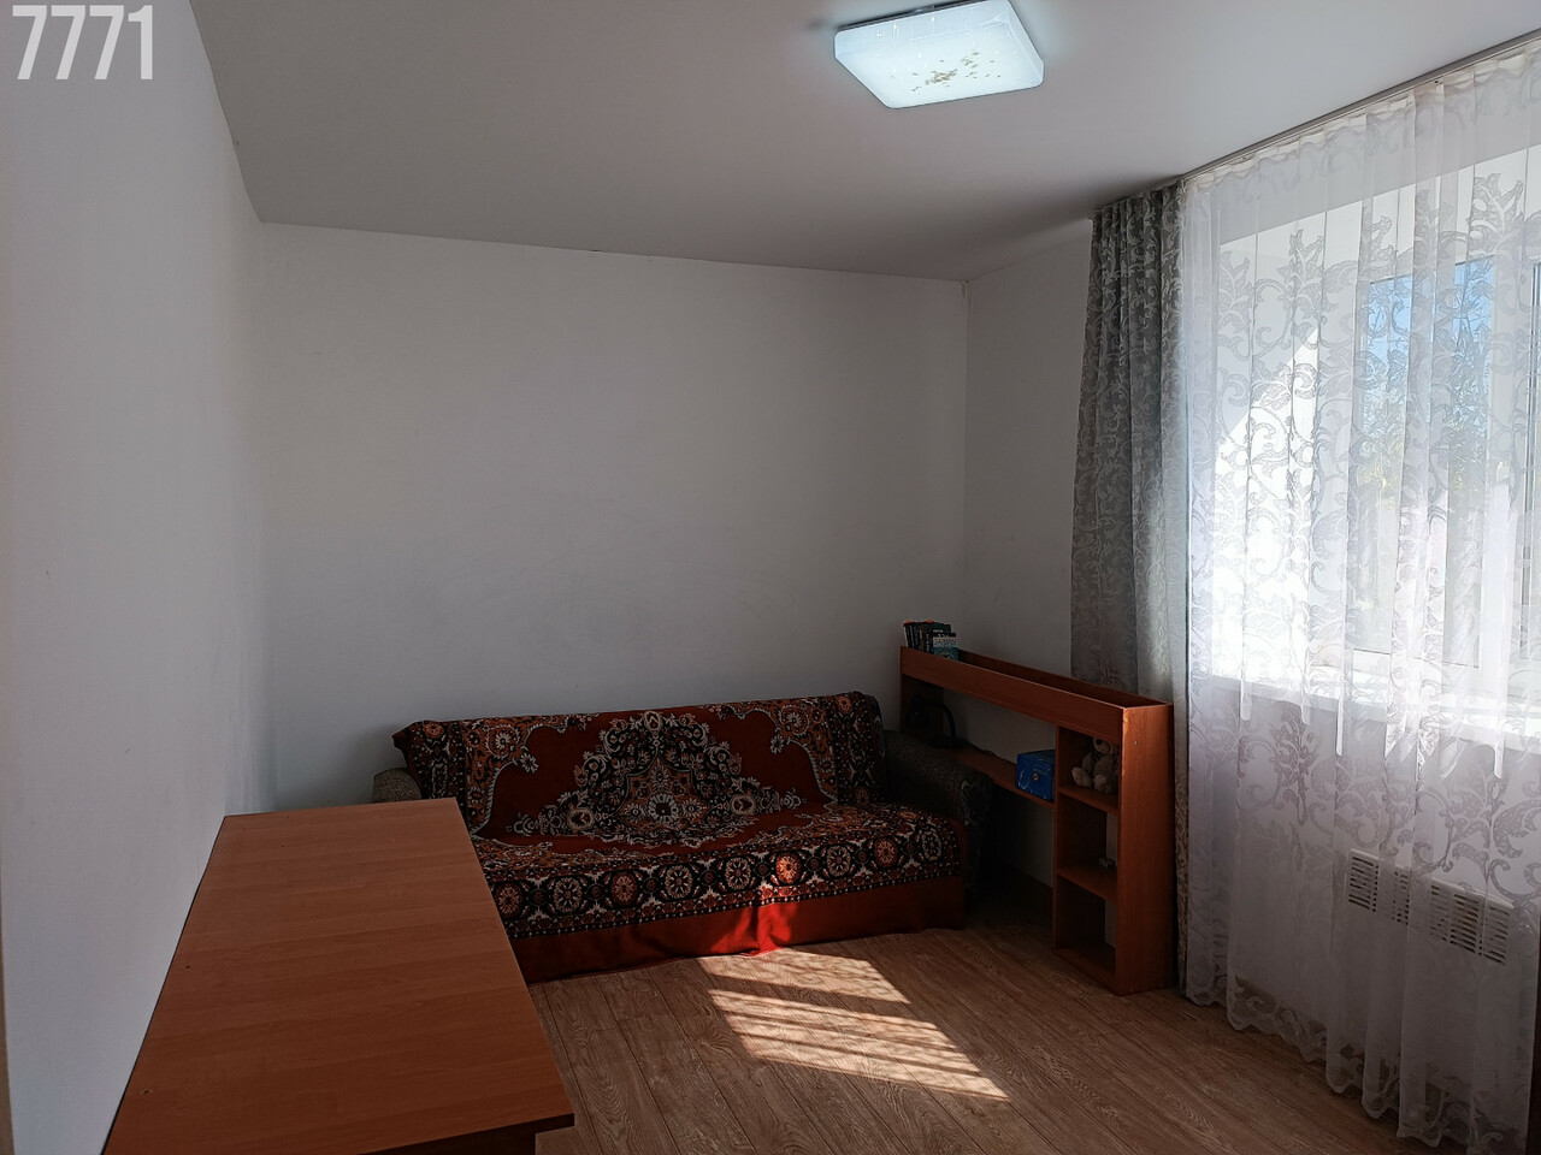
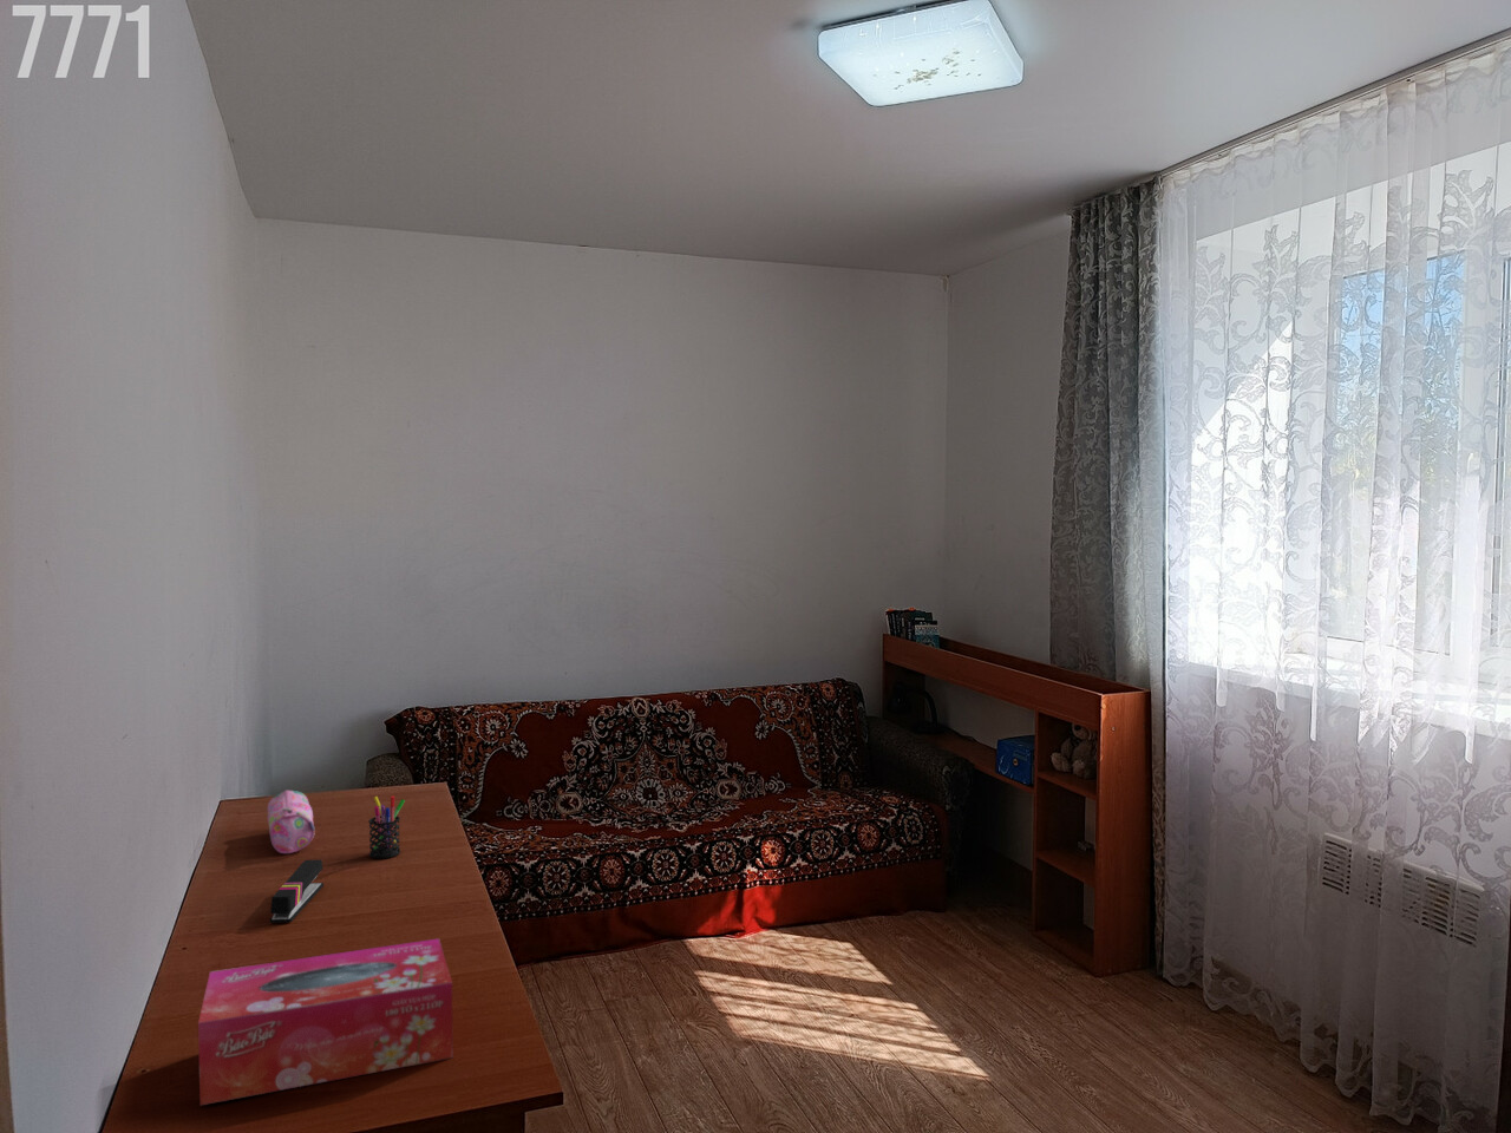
+ stapler (297, 889)
+ tissue box (330, 1014)
+ pencil case (290, 819)
+ pen holder (388, 822)
